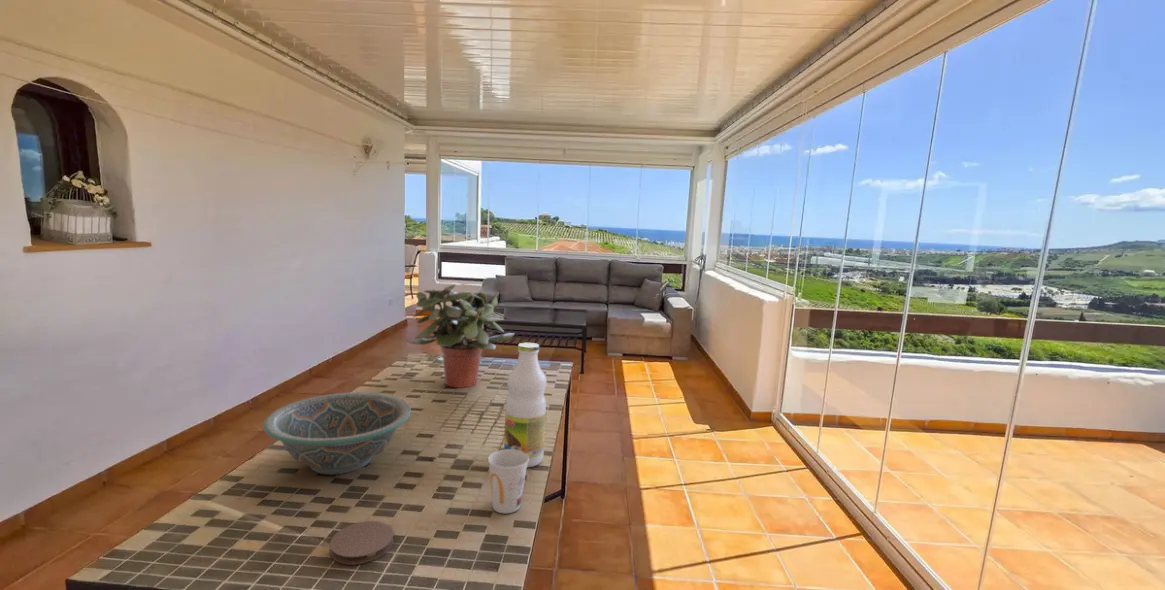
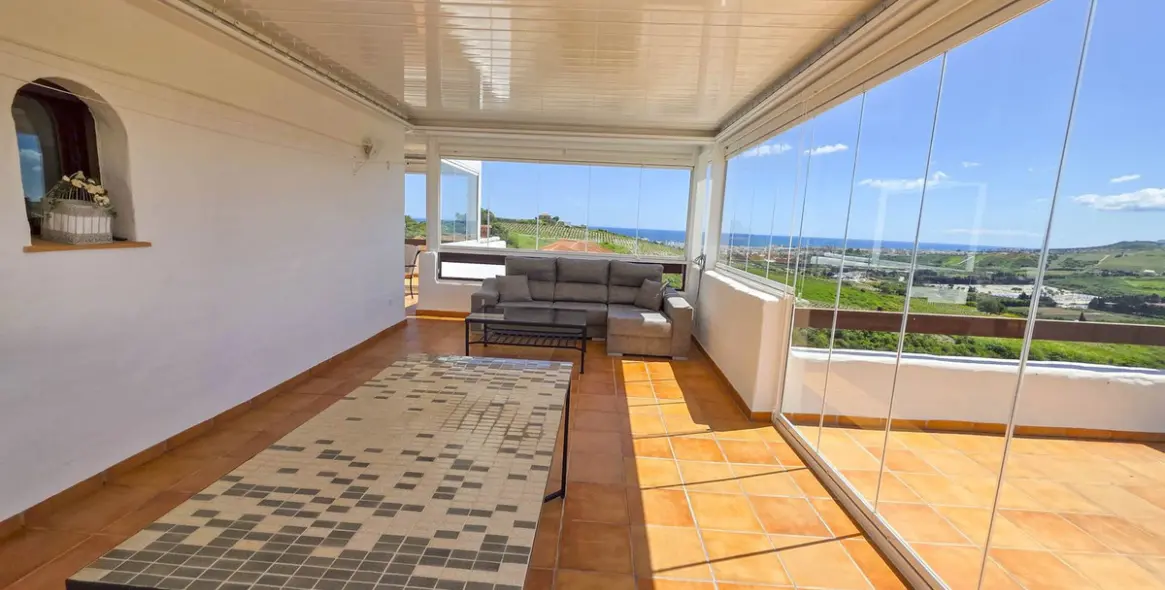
- decorative bowl (341, 437)
- cup (507, 482)
- coaster (362, 541)
- bottle (526, 402)
- potted plant (463, 334)
